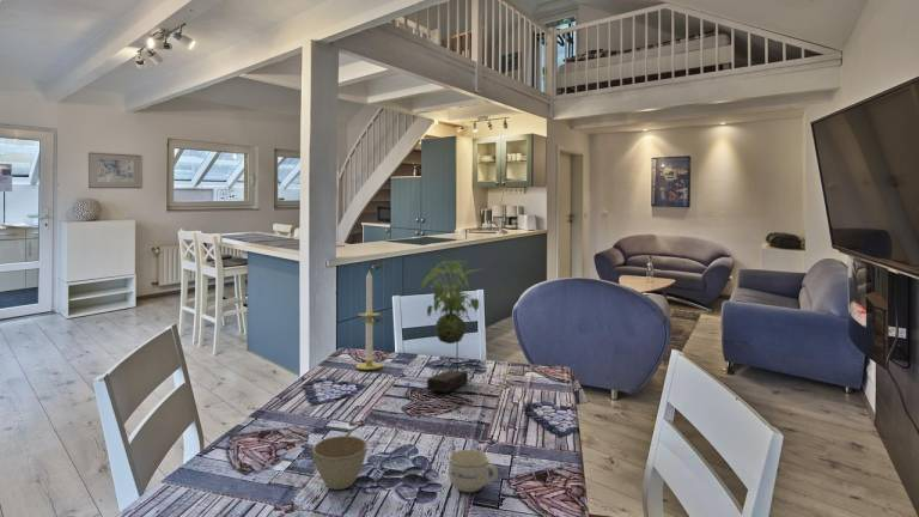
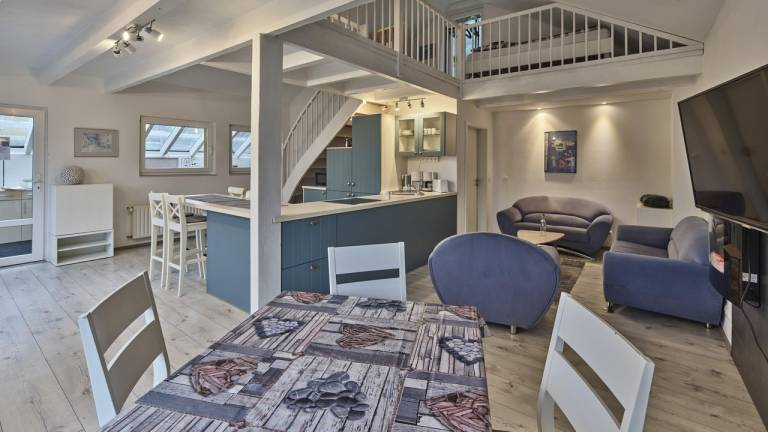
- flower pot (340, 464)
- cup (473, 473)
- candle (369, 317)
- plant (450, 317)
